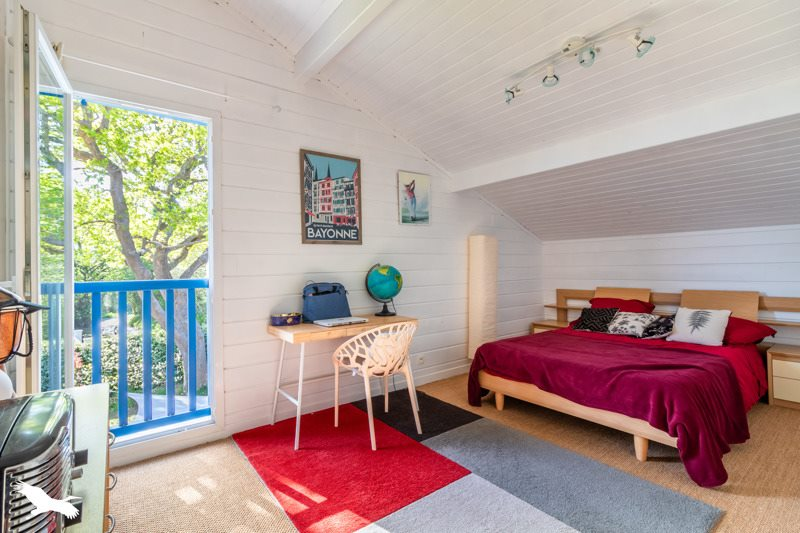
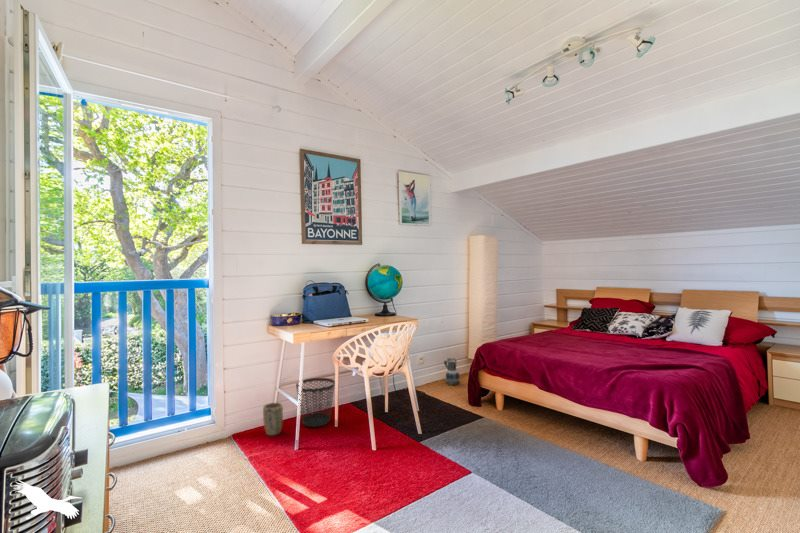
+ plant pot (273, 419)
+ wastebasket (315, 402)
+ ceramic jug (451, 370)
